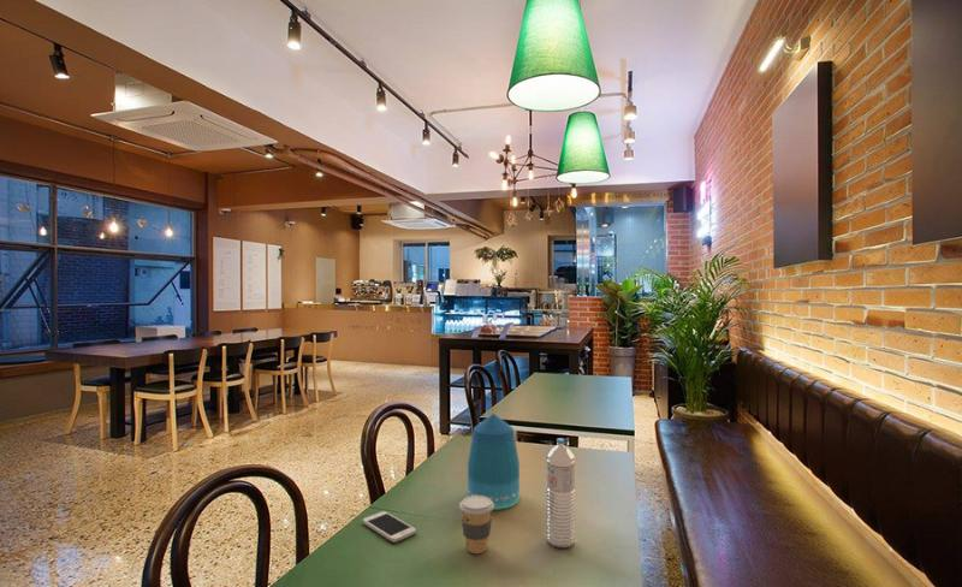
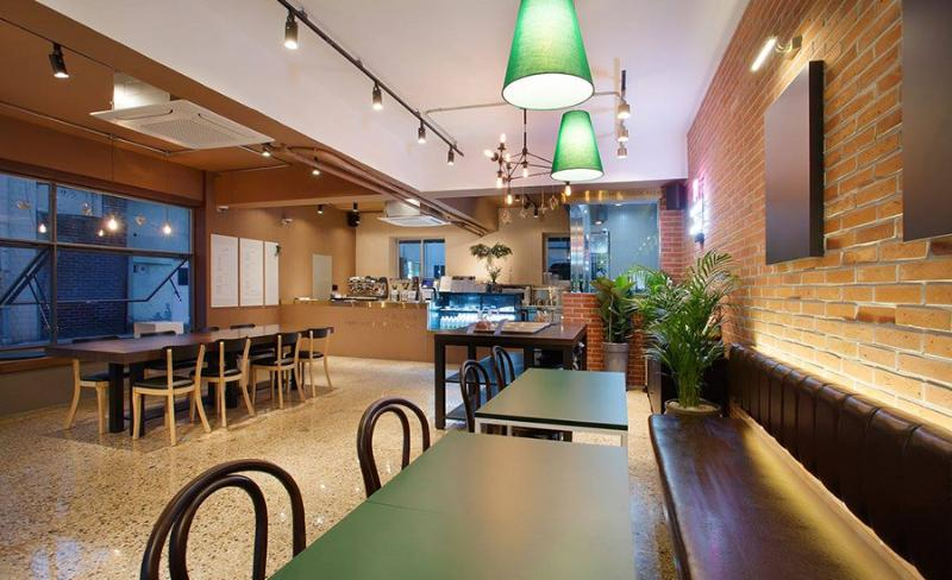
- water bottle (560, 490)
- coffee cup (476, 524)
- vase (493, 455)
- smartphone (388, 526)
